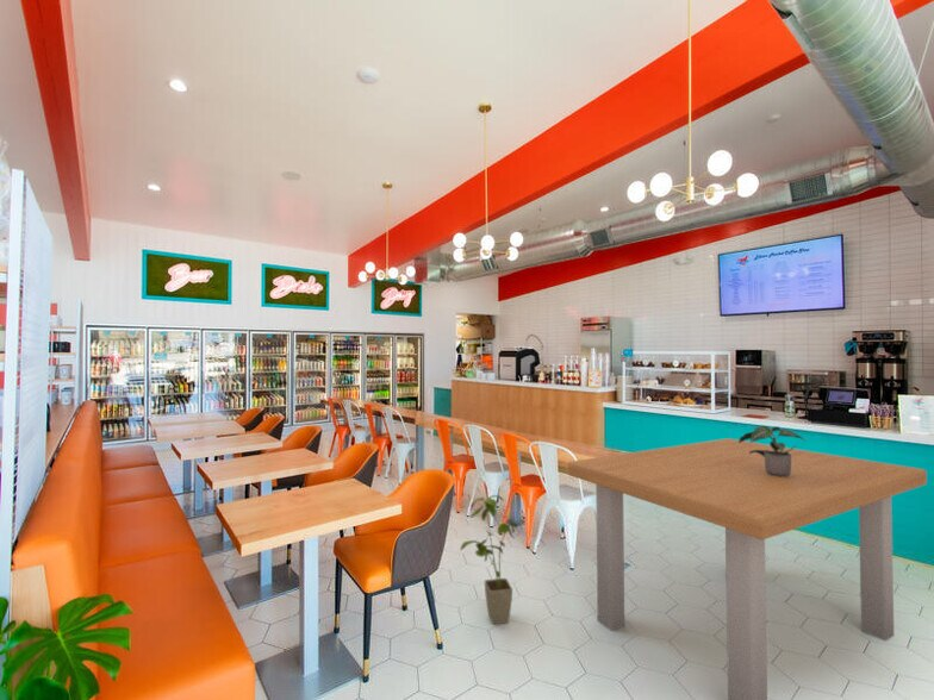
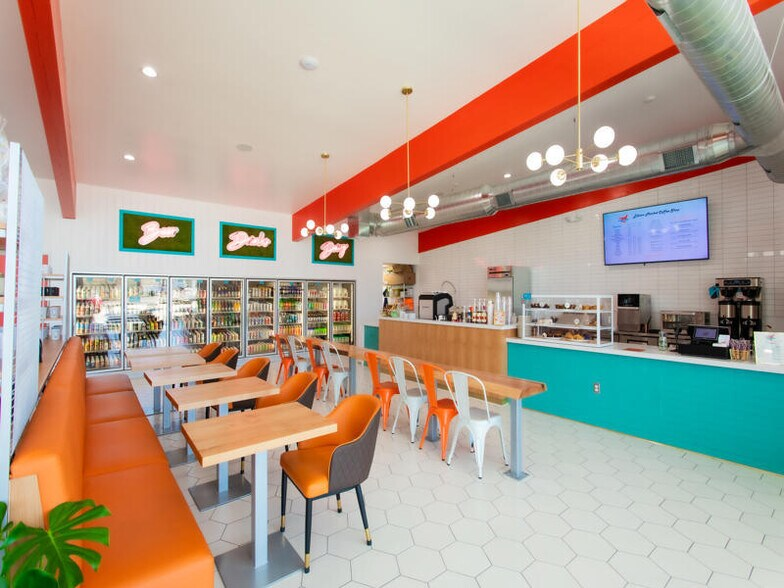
- potted plant (772, 448)
- house plant (490, 557)
- dining table (740, 545)
